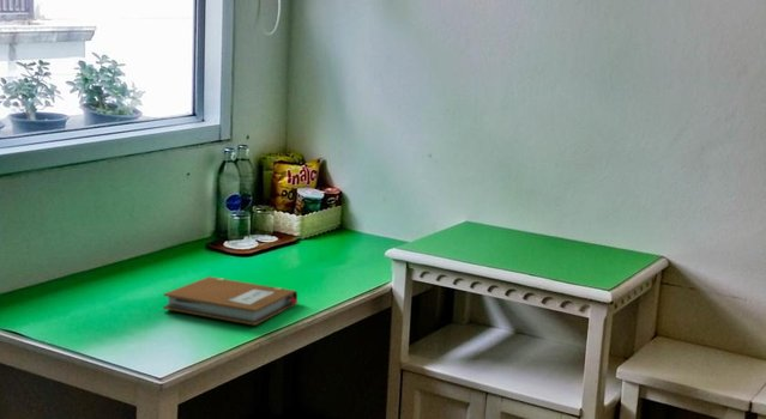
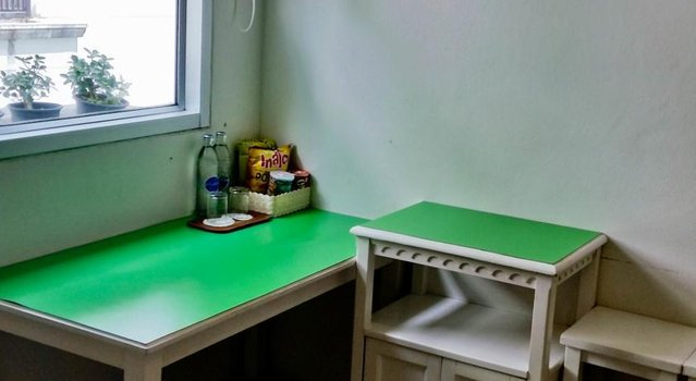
- notebook (234, 299)
